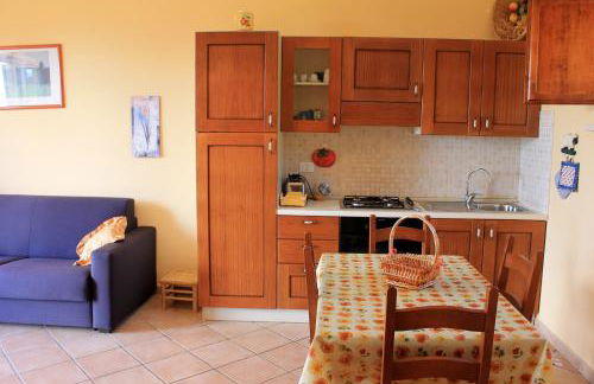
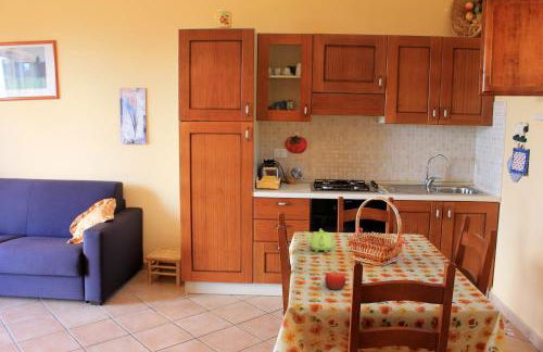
+ teapot (318, 240)
+ fruit (334, 279)
